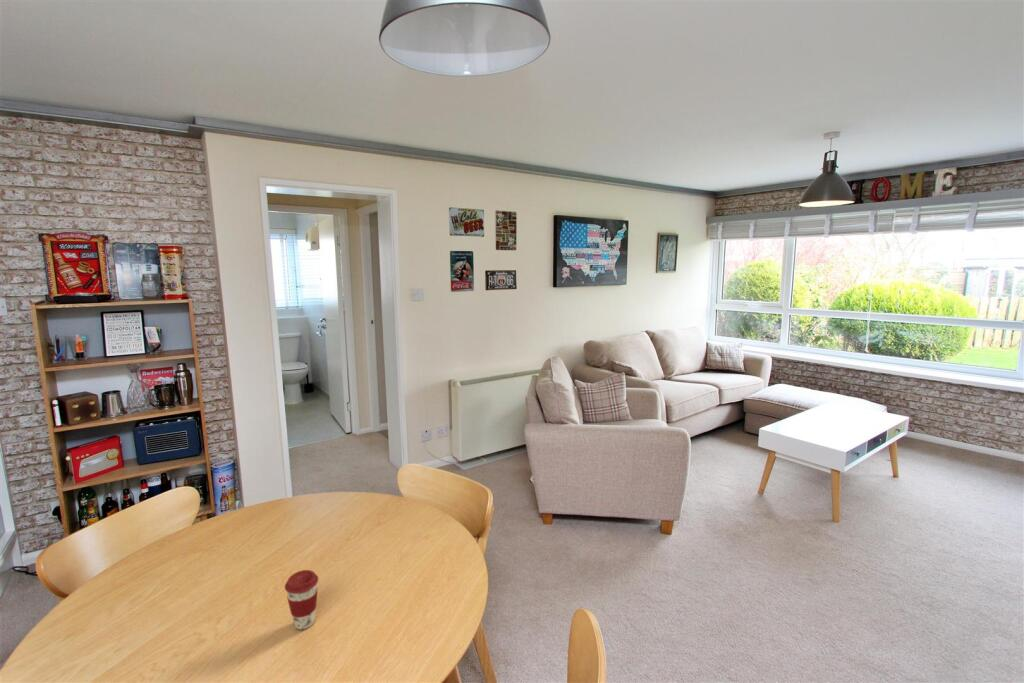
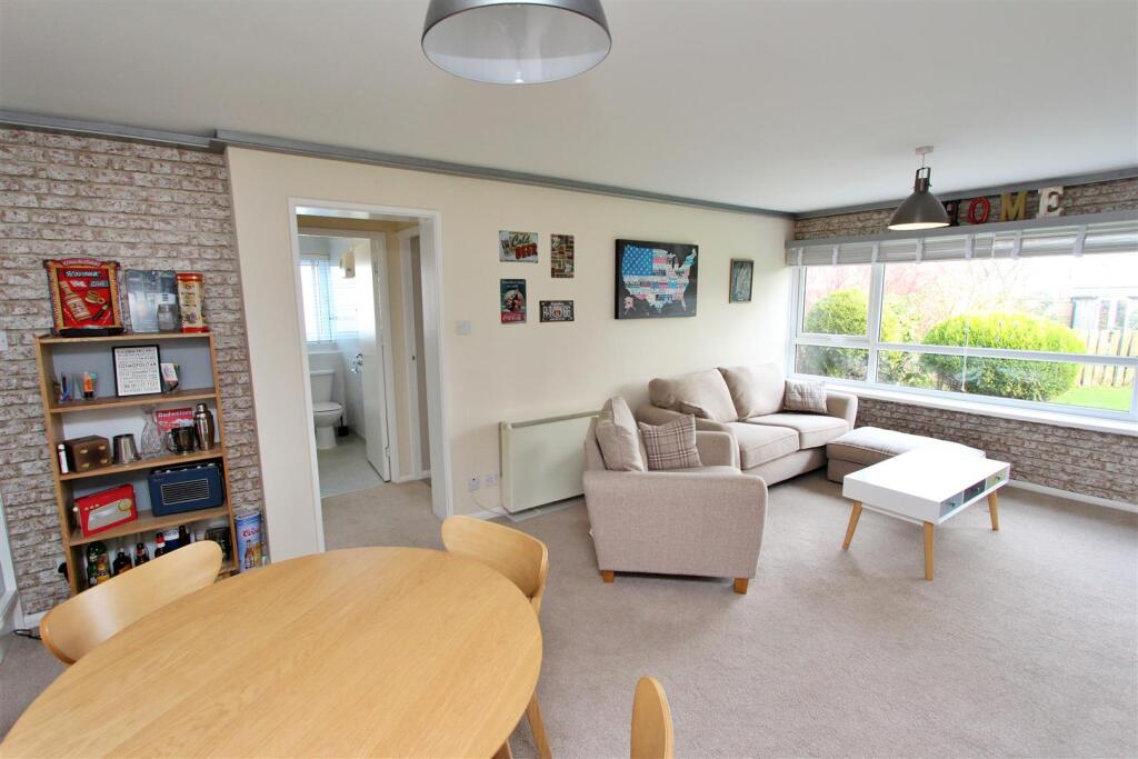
- coffee cup (302, 600)
